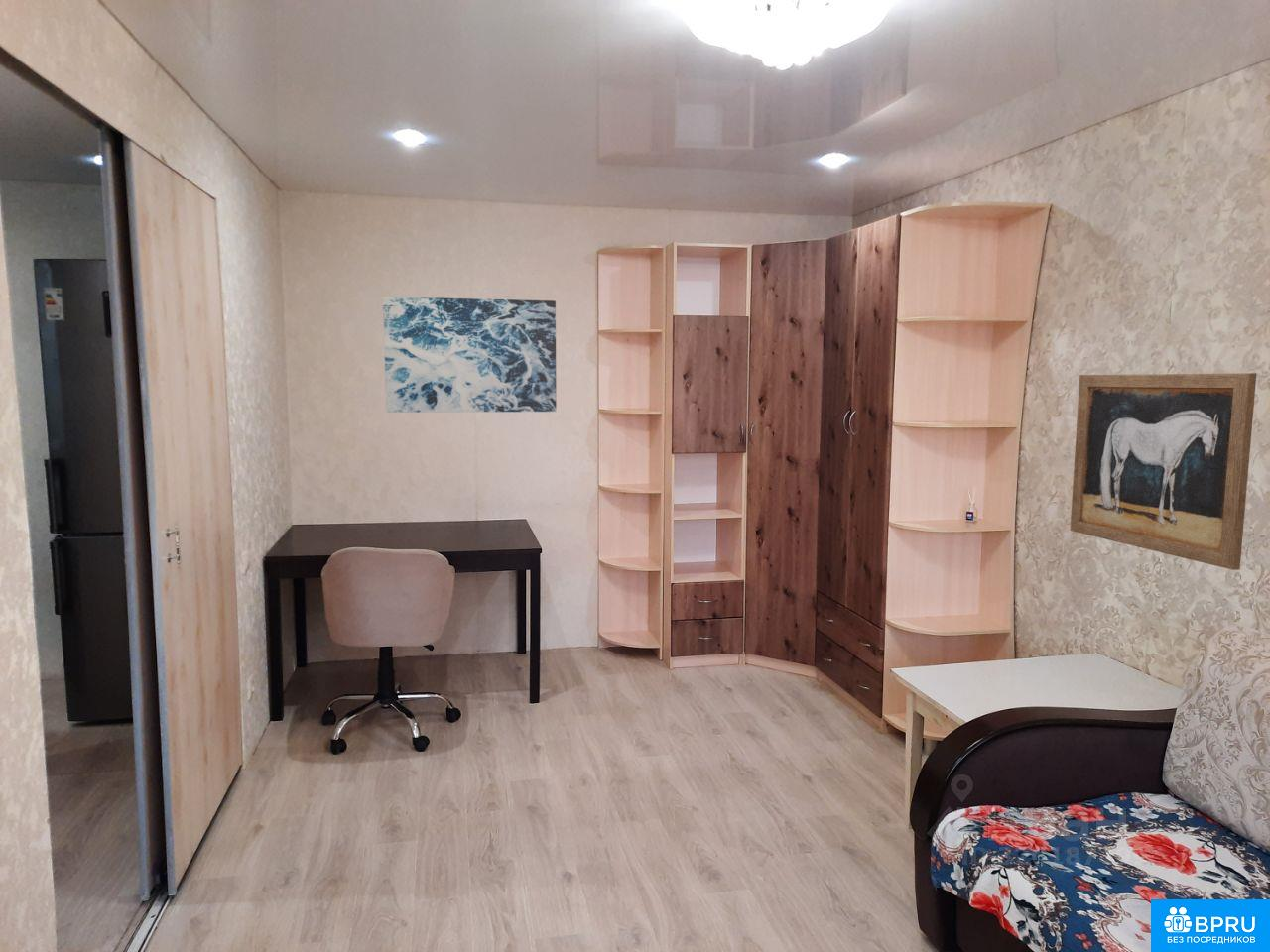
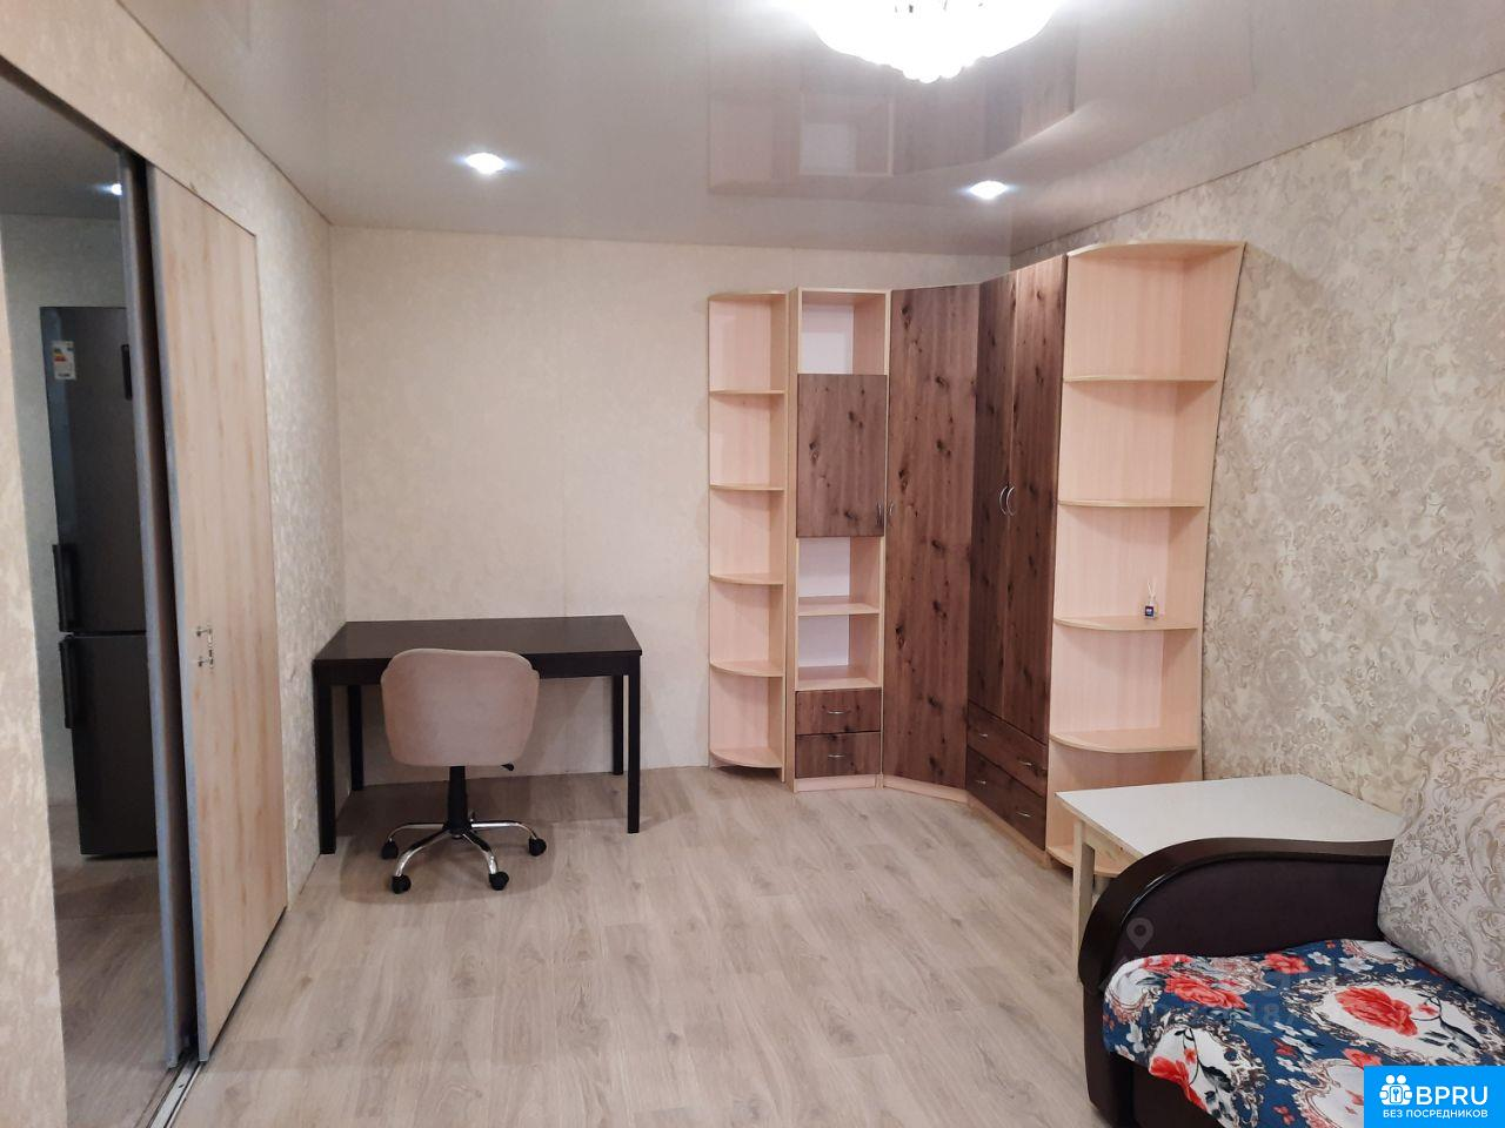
- wall art (471, 355)
- wall art (1151, 461)
